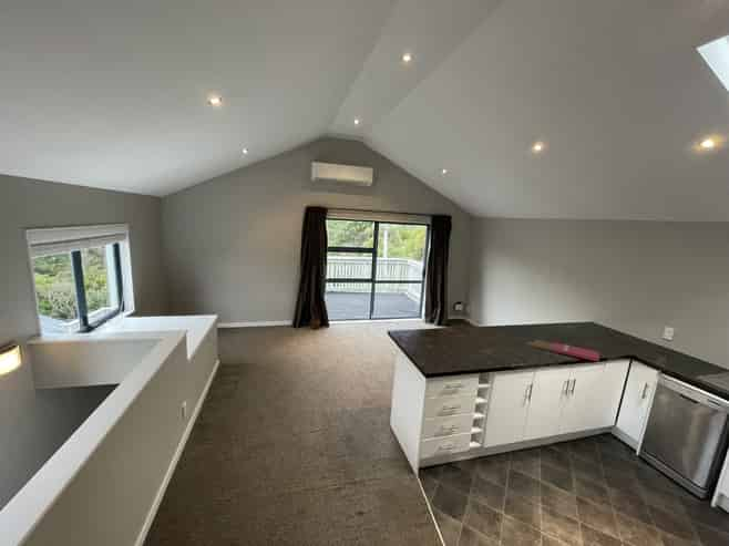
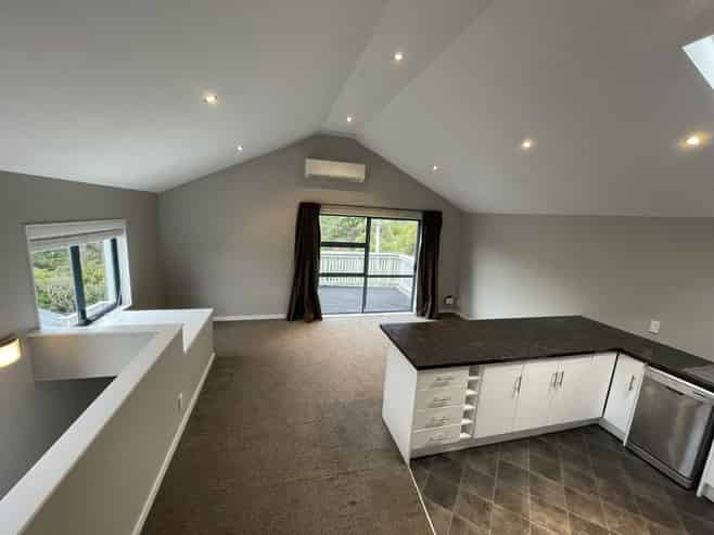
- cutting board (559, 348)
